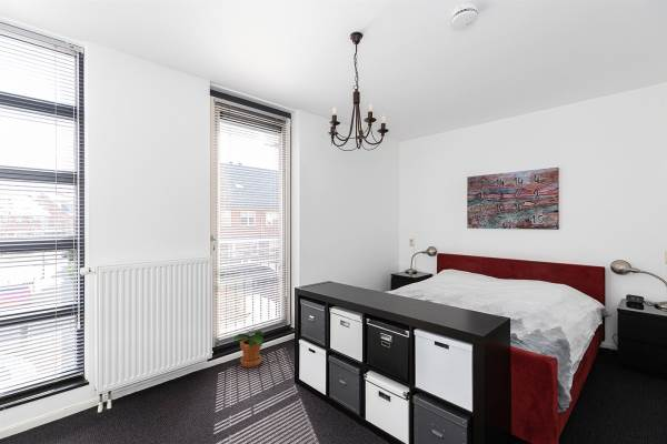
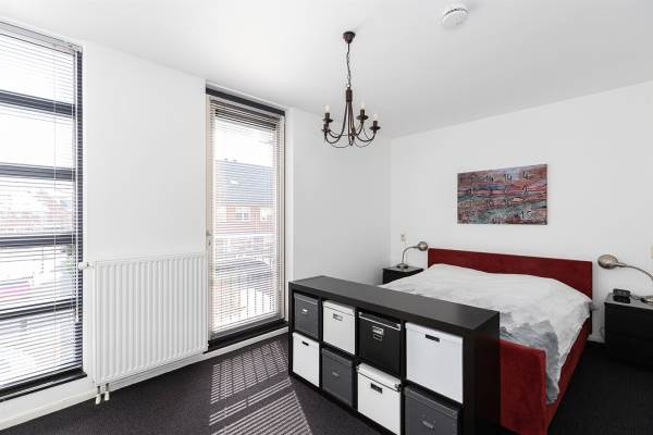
- potted plant (250, 349)
